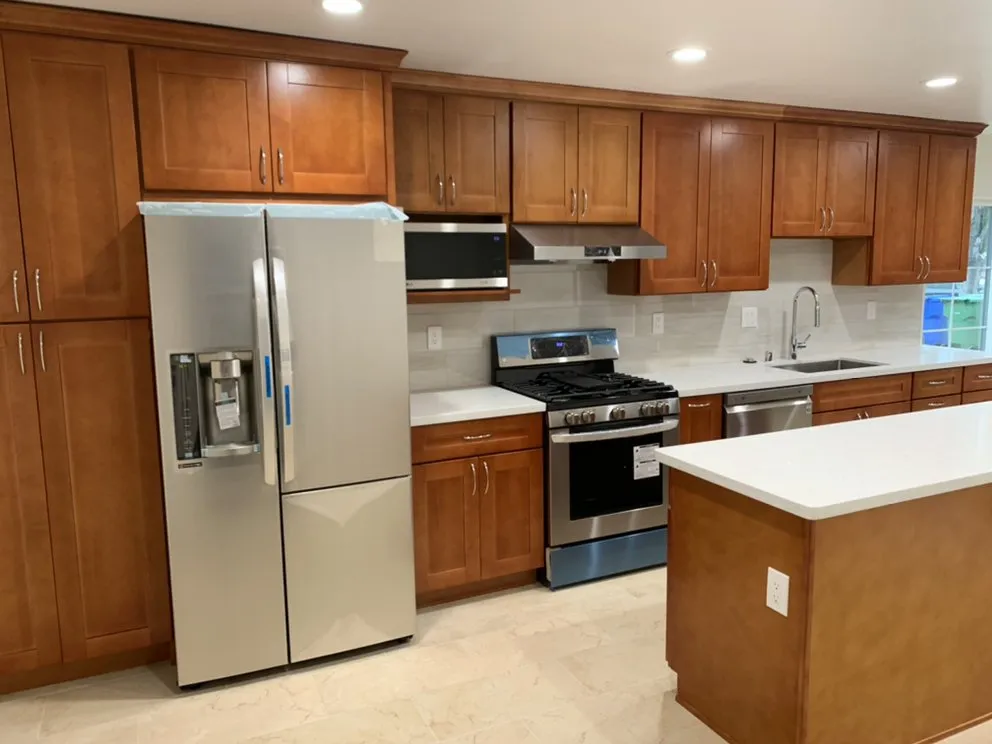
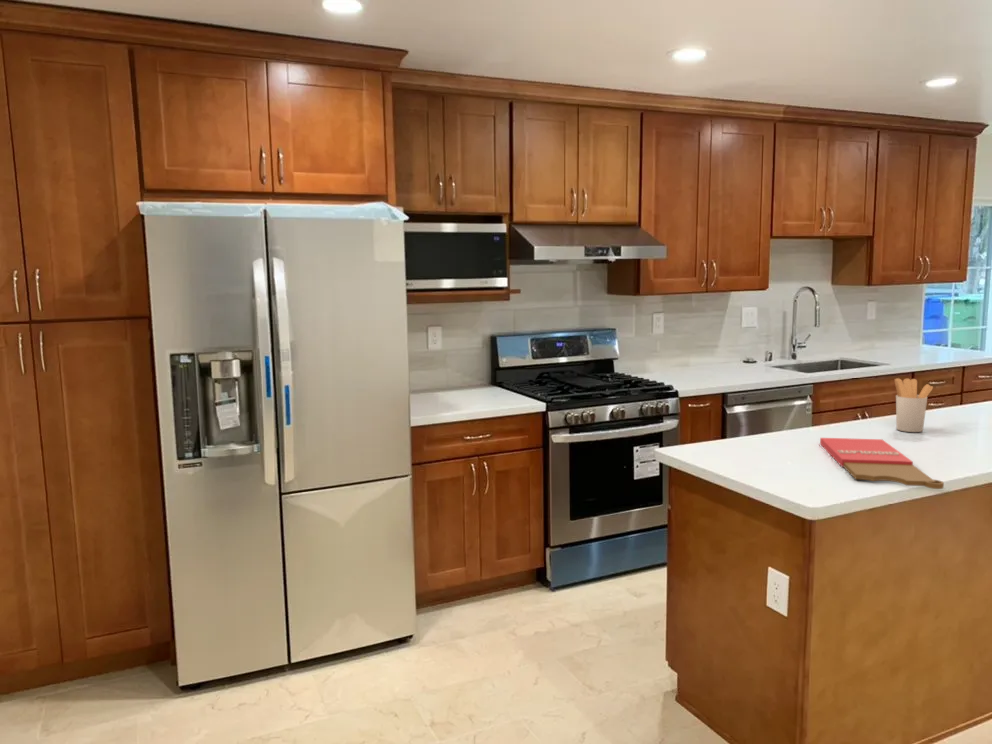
+ cutting board (875, 459)
+ utensil holder (908, 403)
